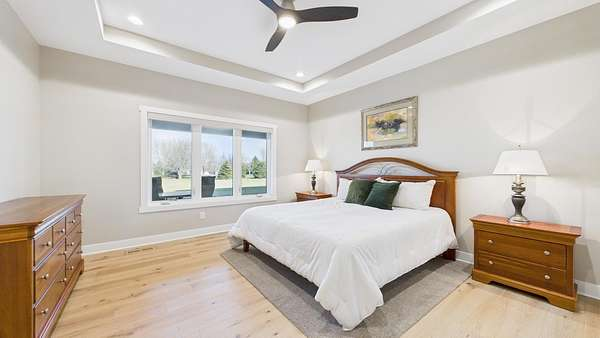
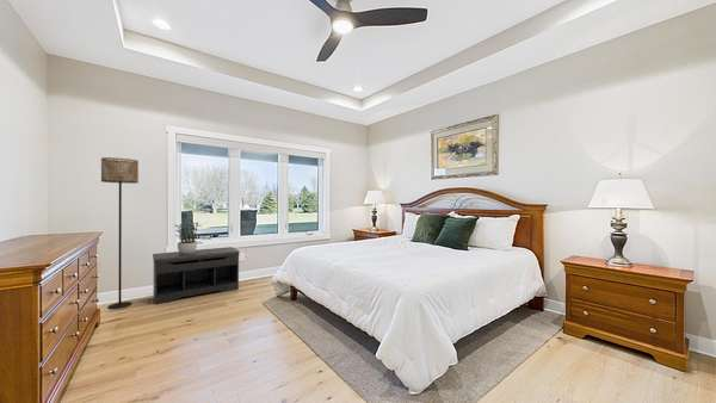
+ bench (197, 272)
+ potted plant (187, 236)
+ floor lamp (119, 232)
